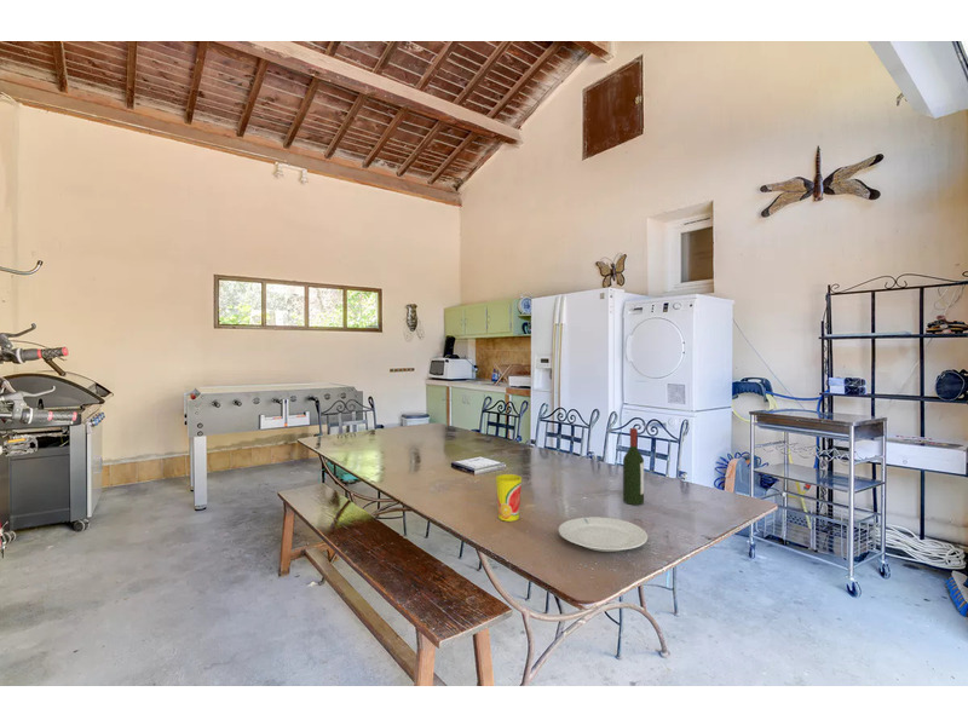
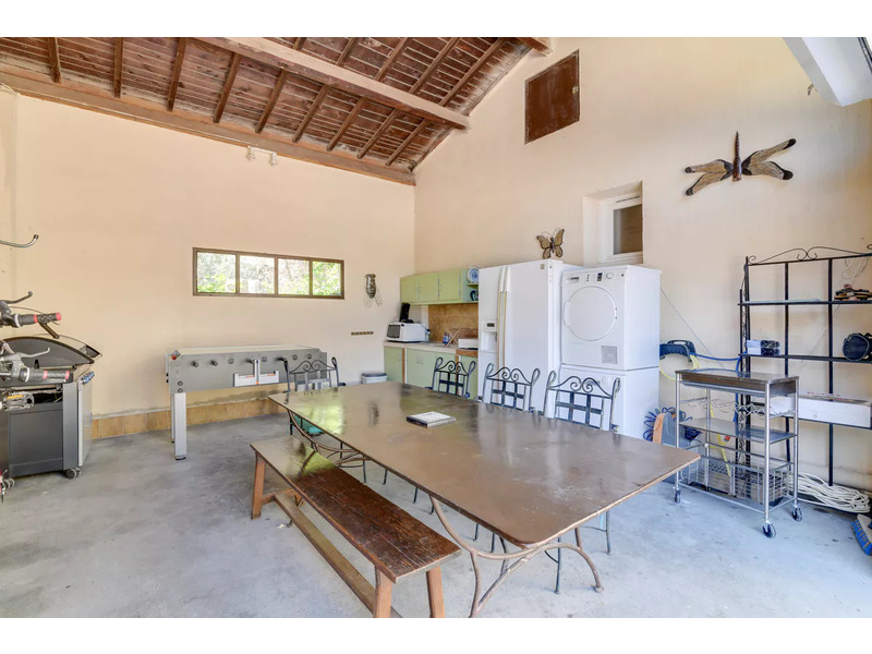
- chinaware (601, 535)
- wine bottle (633, 465)
- cup (508, 497)
